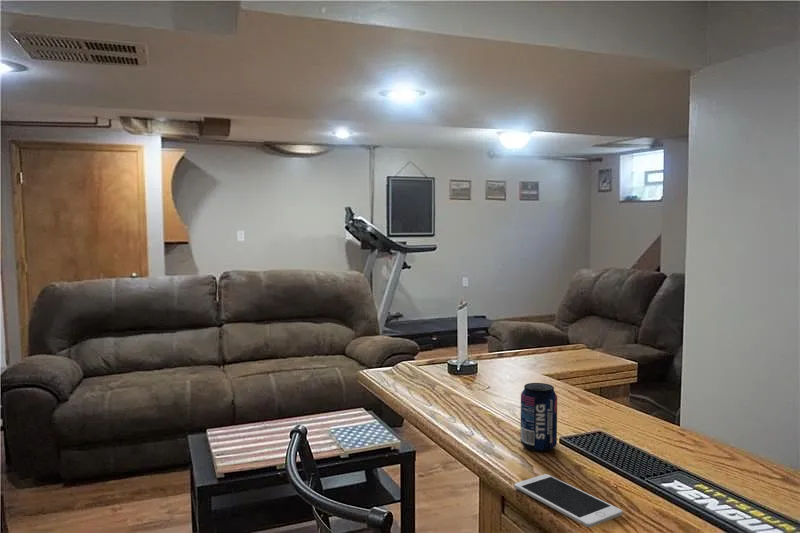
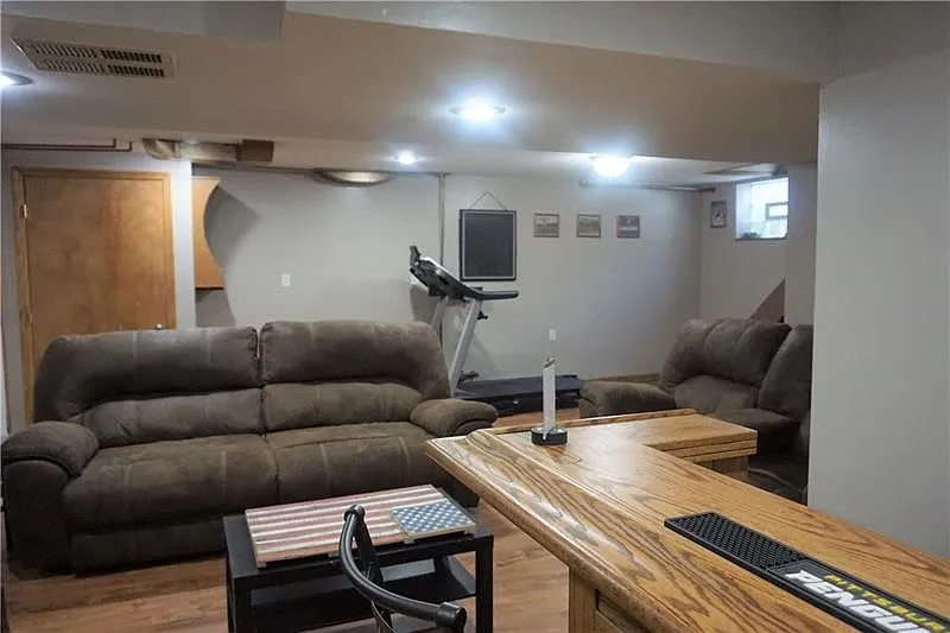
- beverage can (538, 416)
- cell phone (565, 498)
